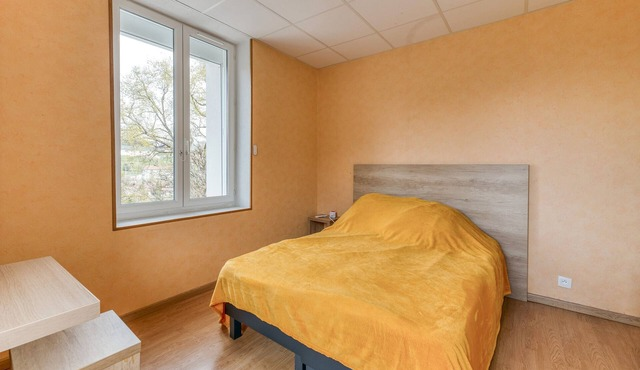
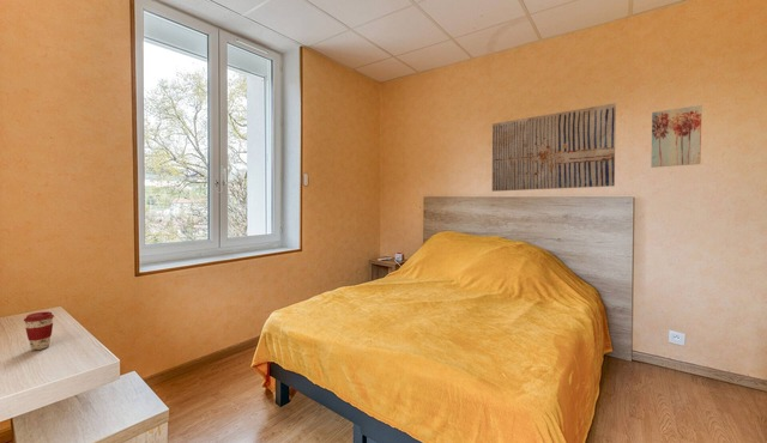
+ coffee cup (40, 330)
+ wall art (546, 151)
+ wall art (675, 136)
